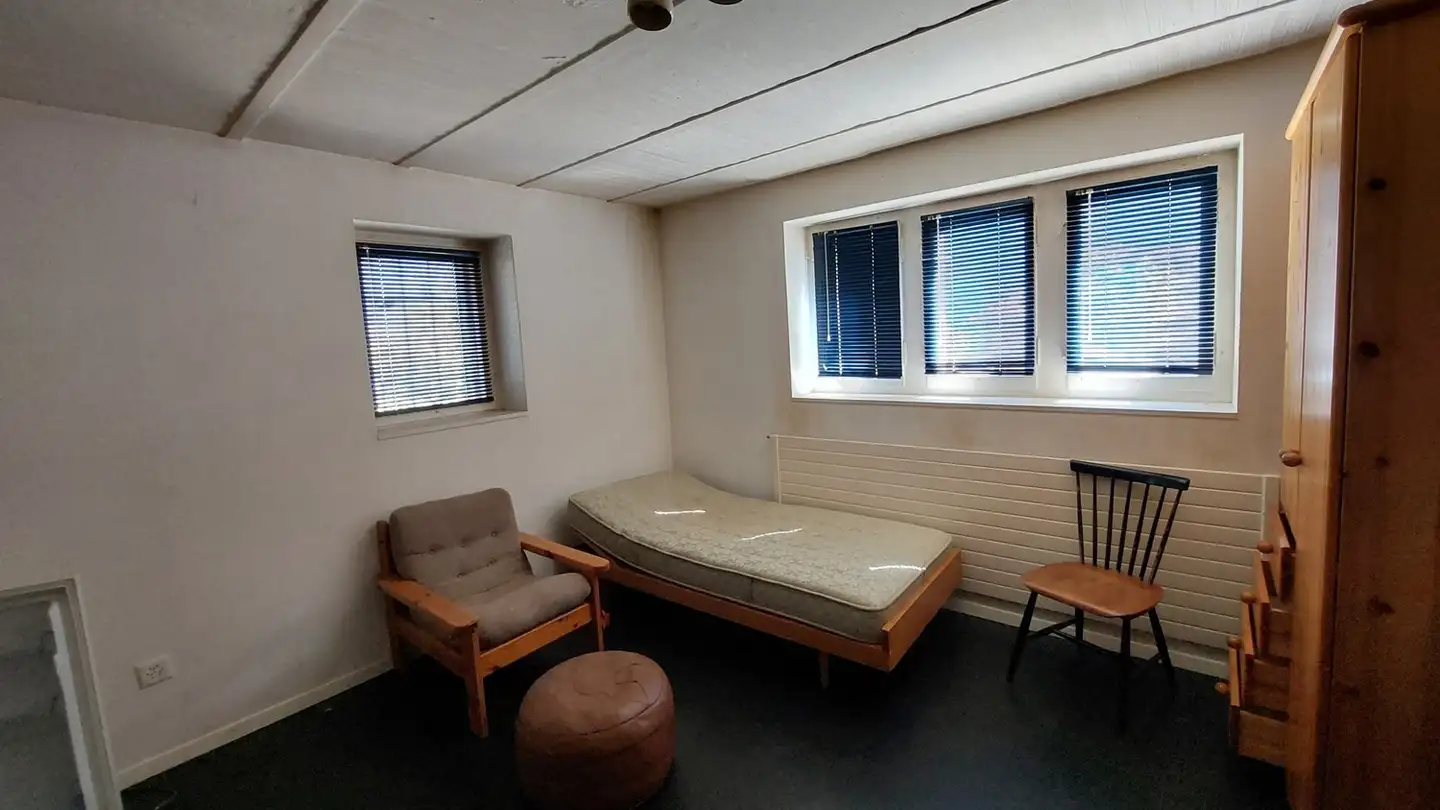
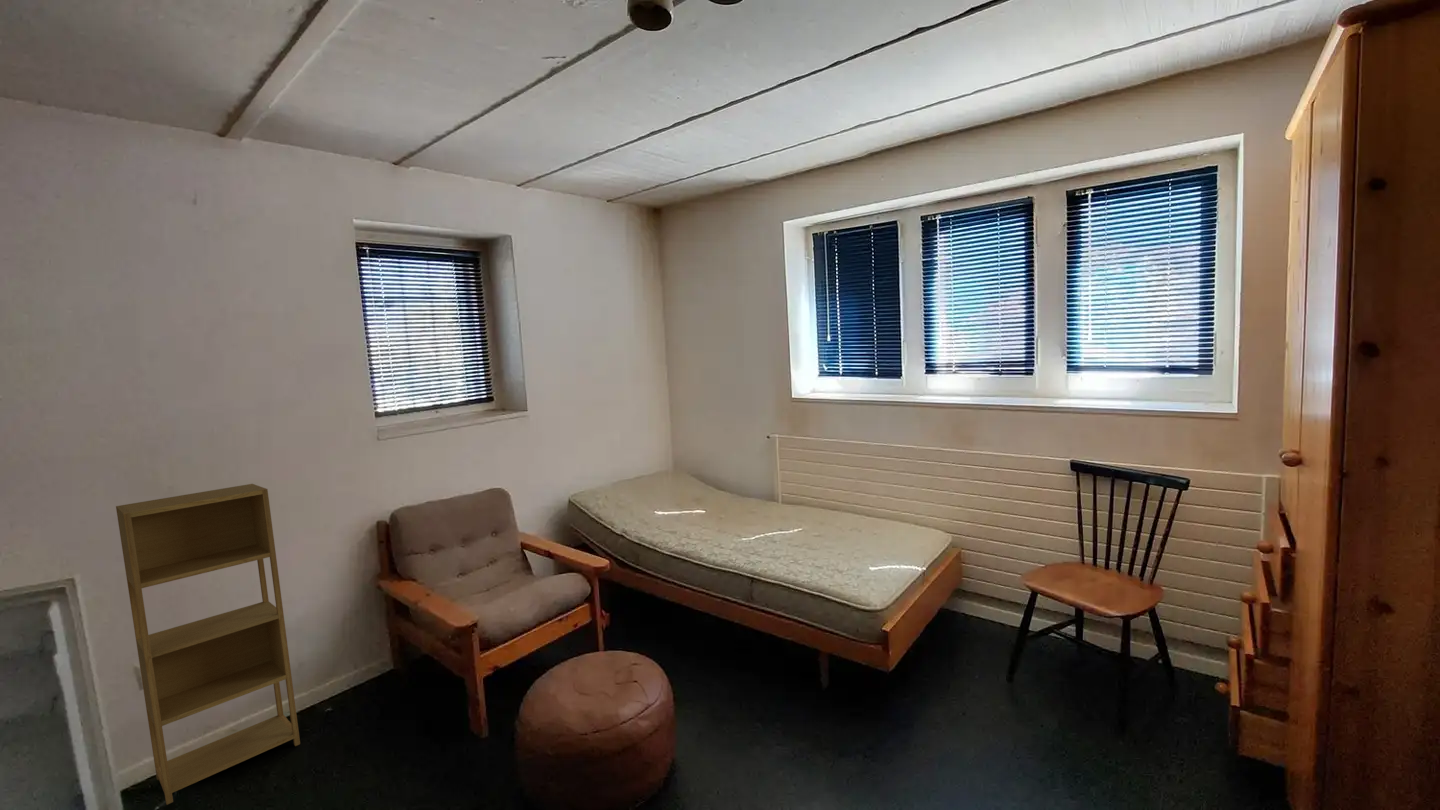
+ shelving unit (212, 631)
